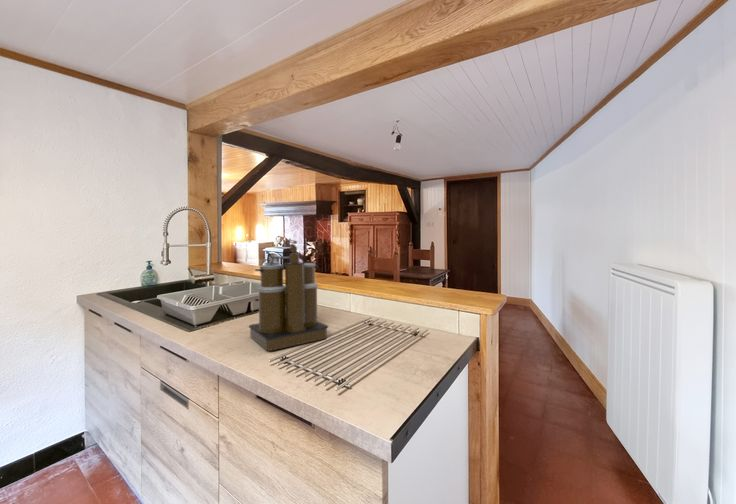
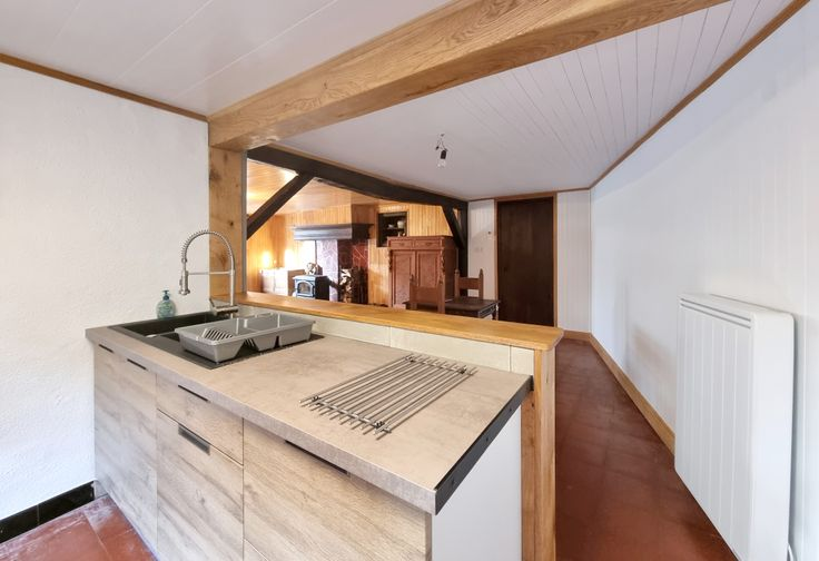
- coffee maker (287, 288)
